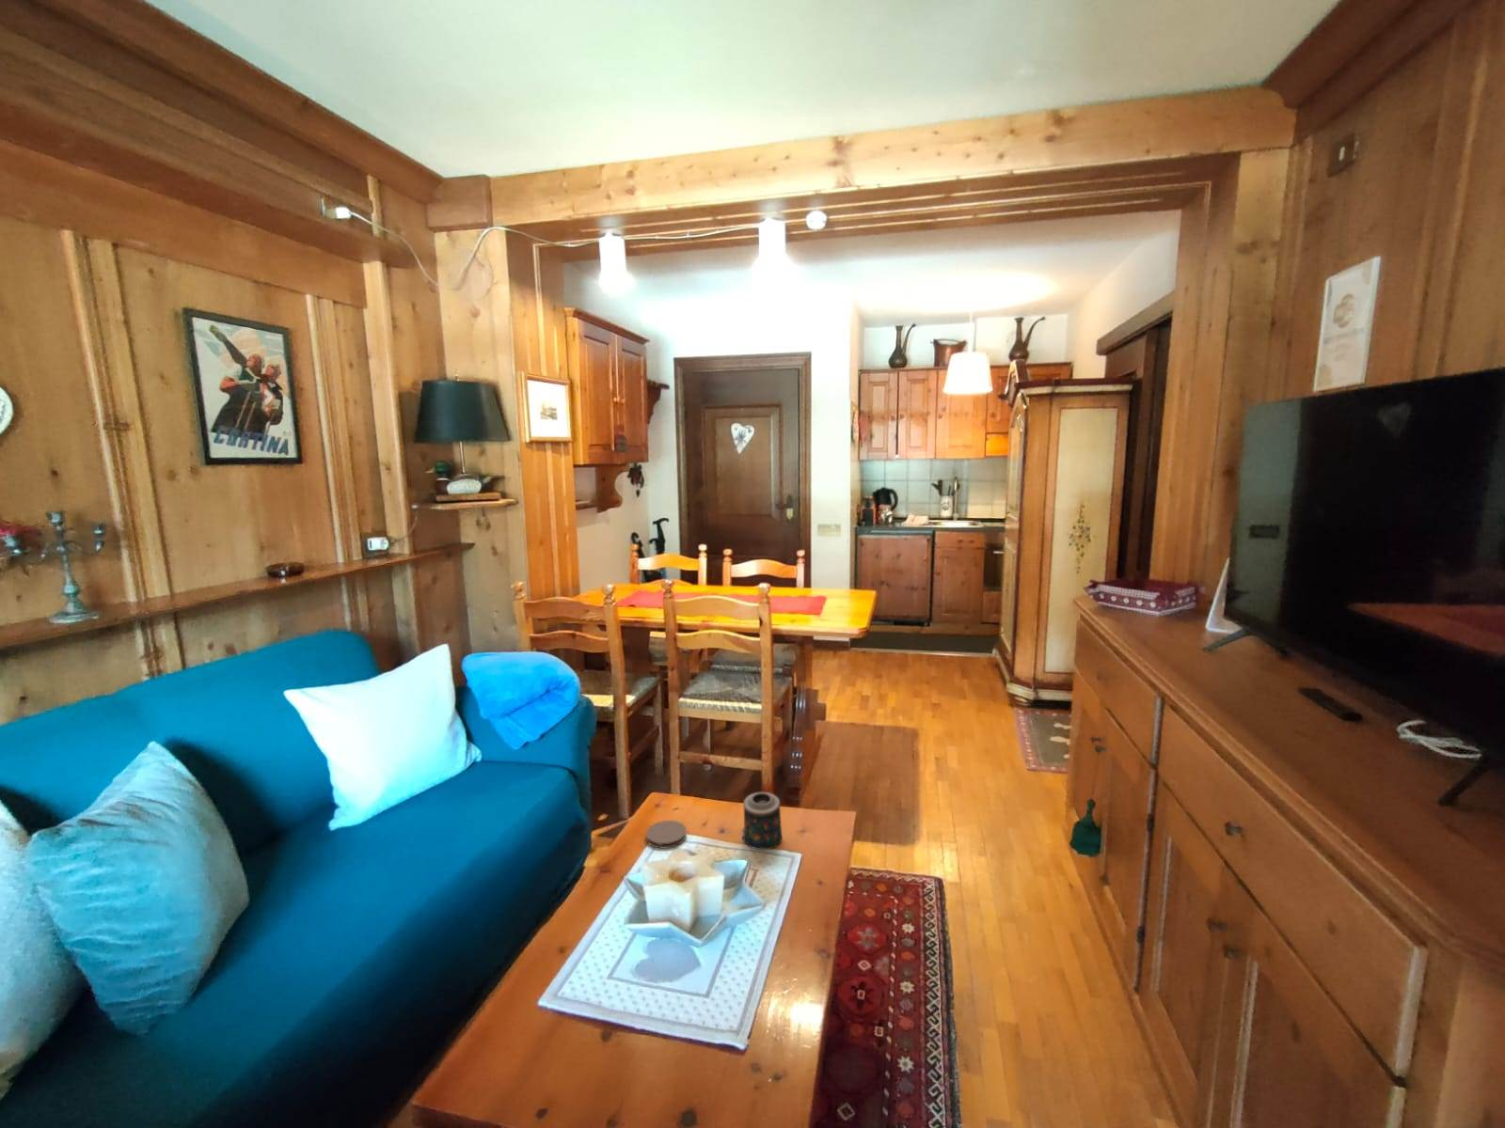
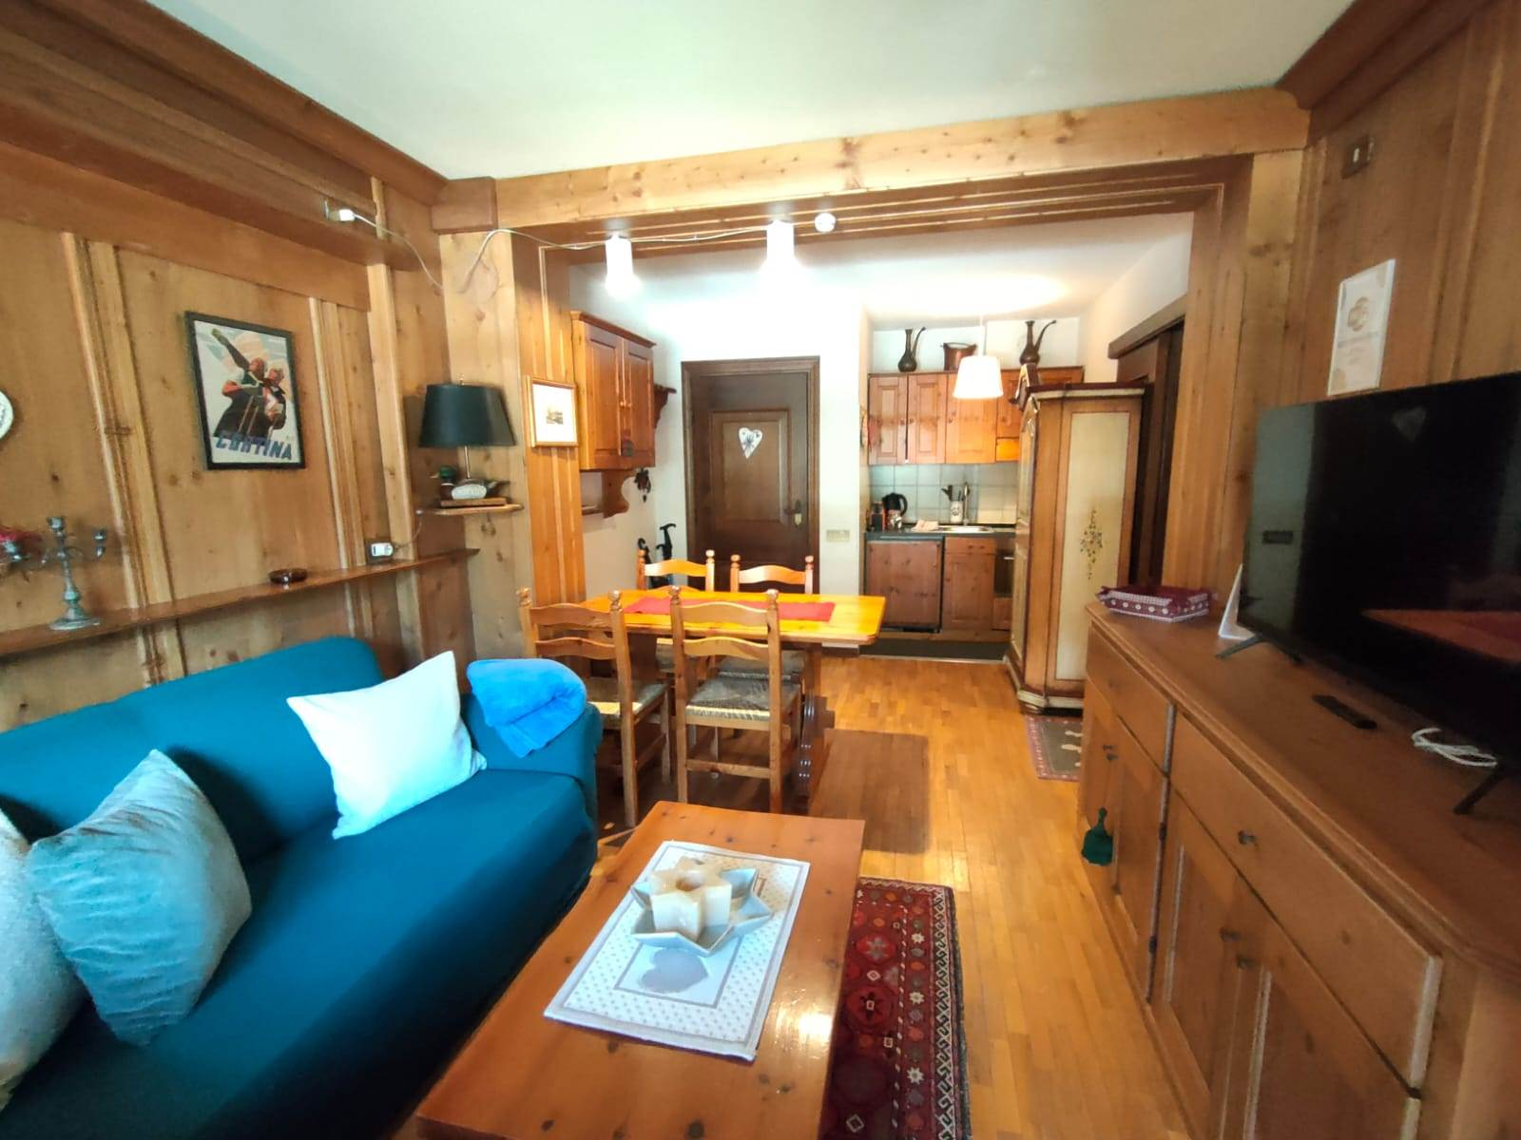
- coaster (666, 834)
- candle (760, 815)
